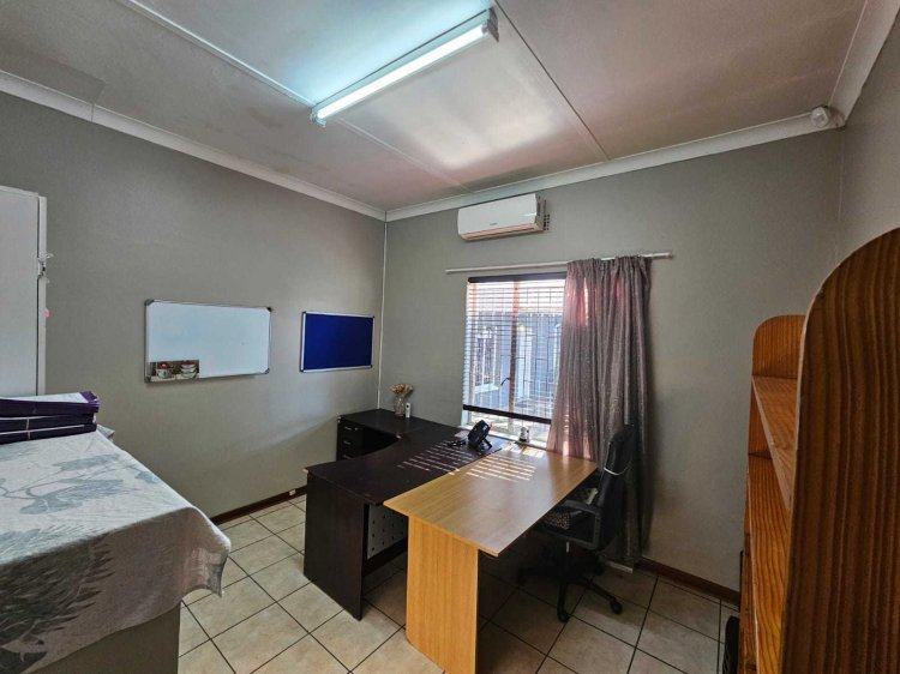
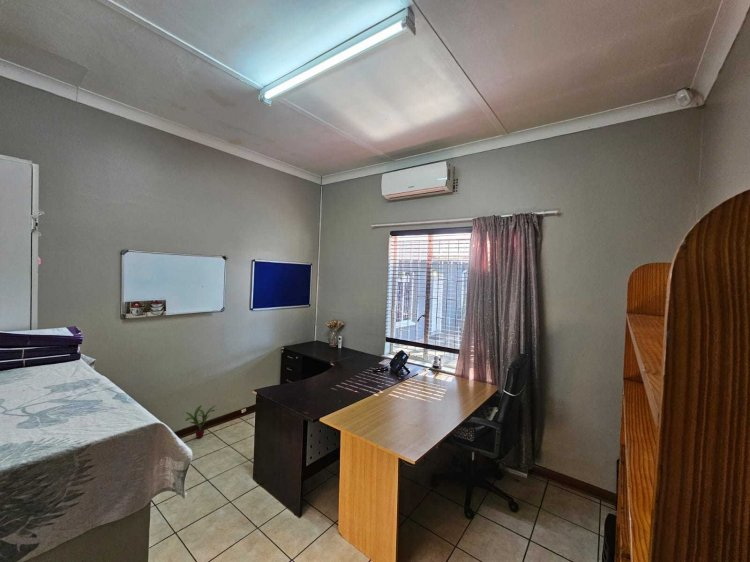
+ potted plant (202, 423)
